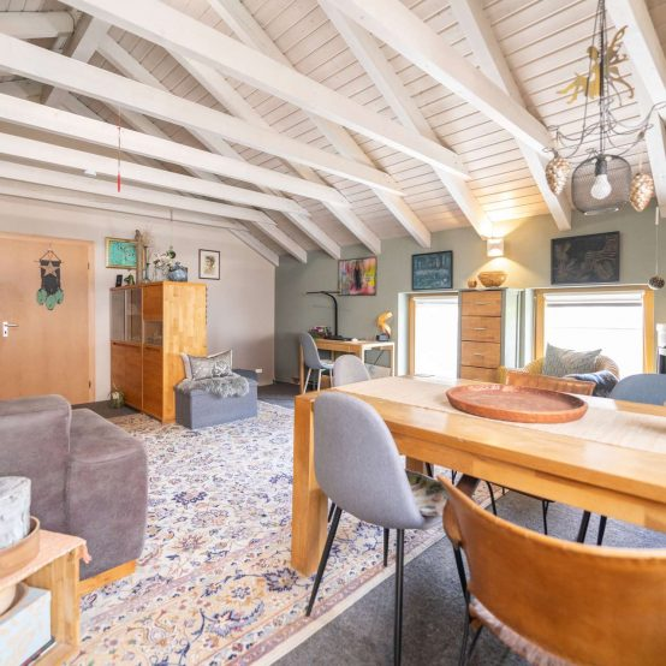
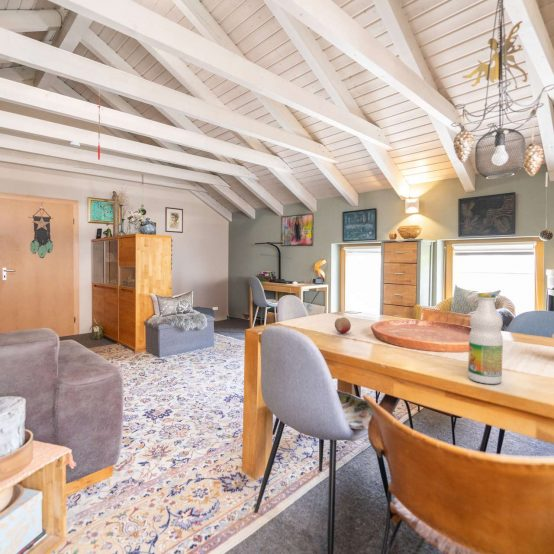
+ bottle (485, 336)
+ fruit (342, 325)
